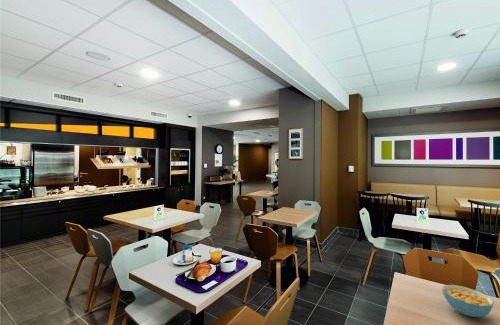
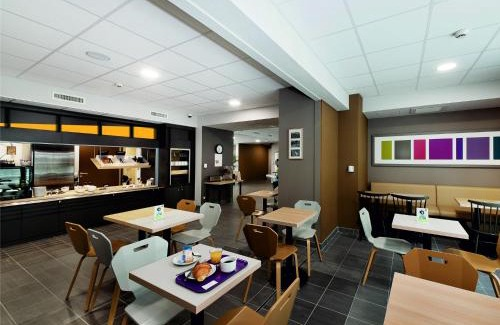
- cereal bowl (466, 303)
